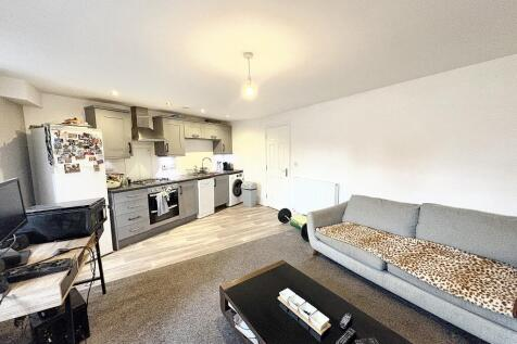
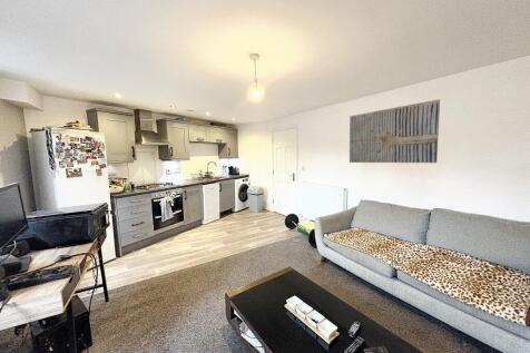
+ wall art (386, 136)
